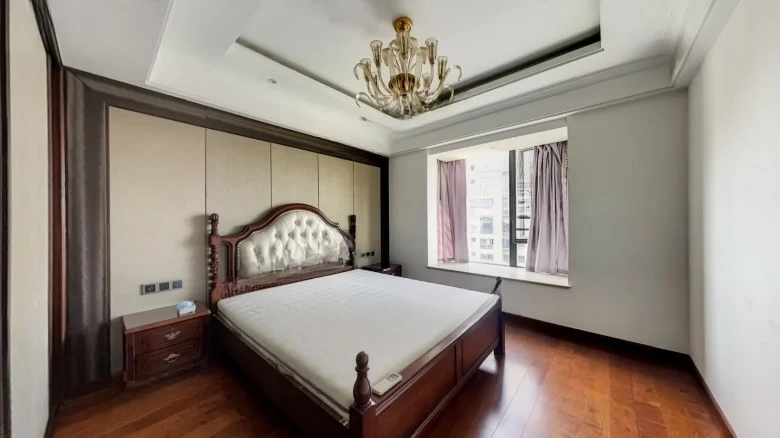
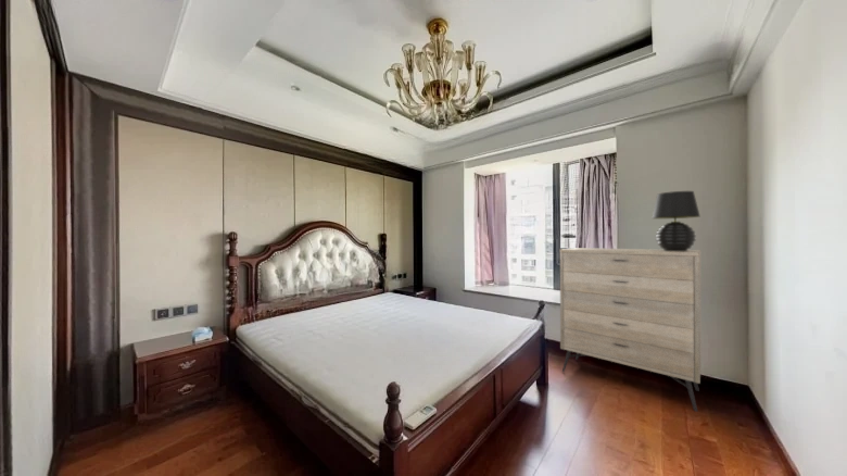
+ table lamp (674, 222)
+ dresser (625, 315)
